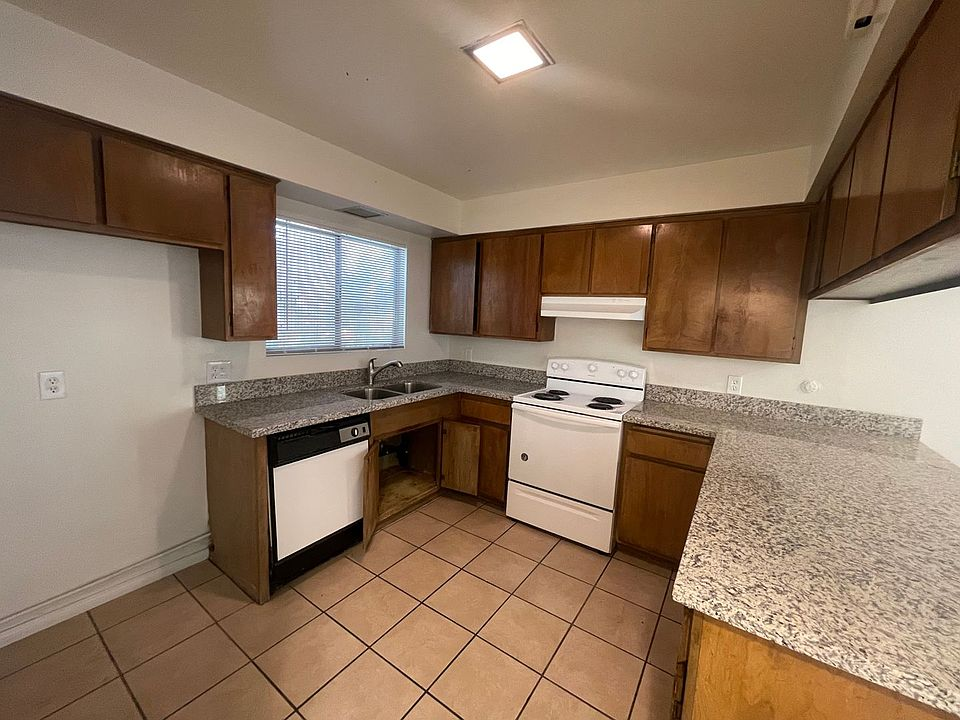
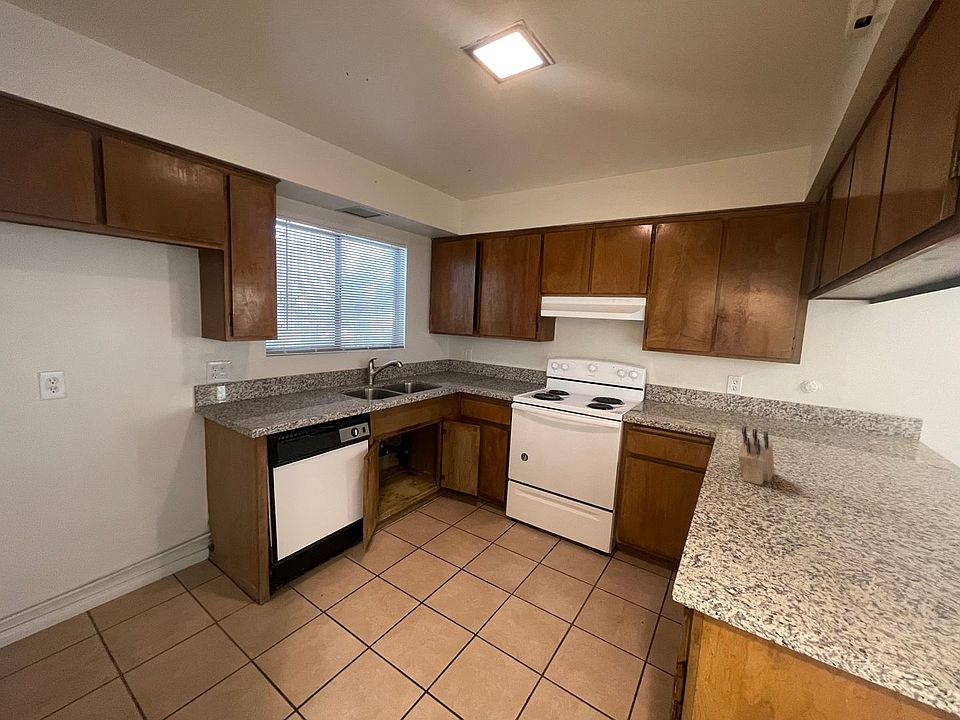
+ knife block (757, 451)
